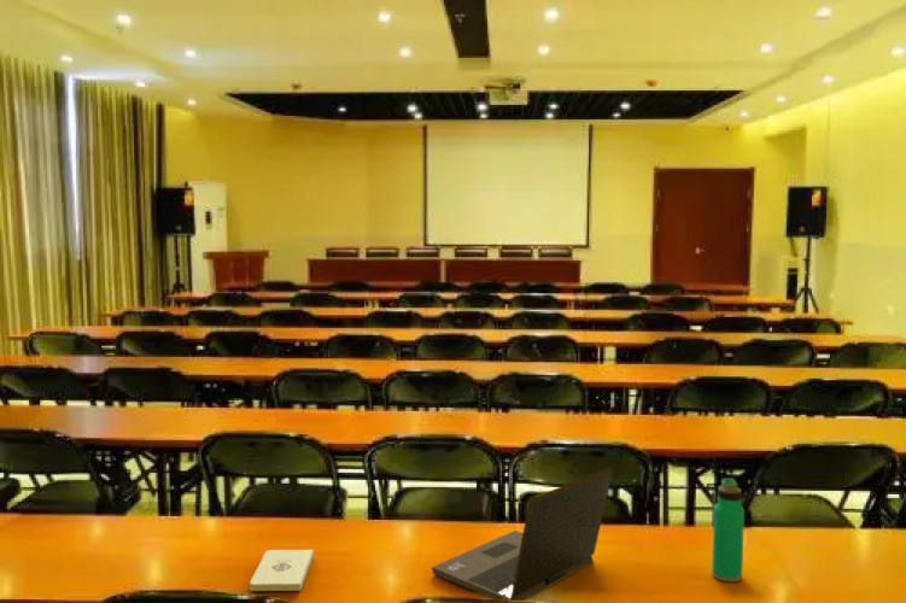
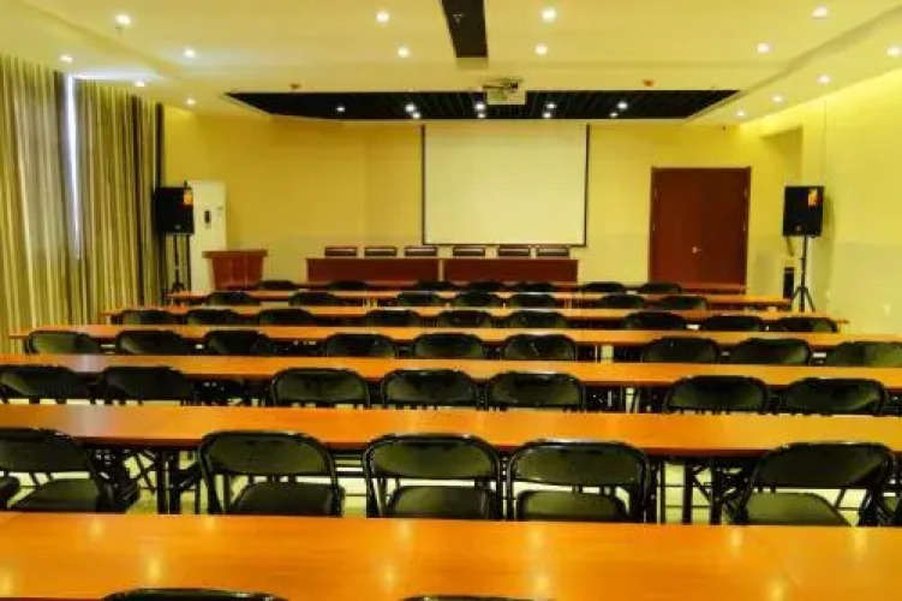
- water bottle (727, 528)
- notepad (282, 568)
- laptop (525, 521)
